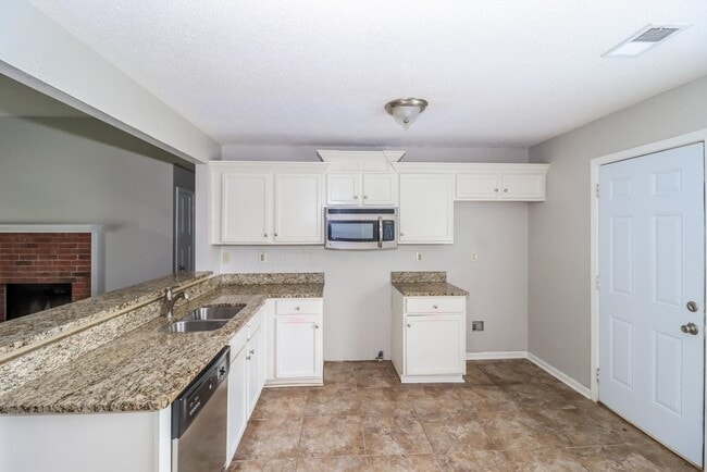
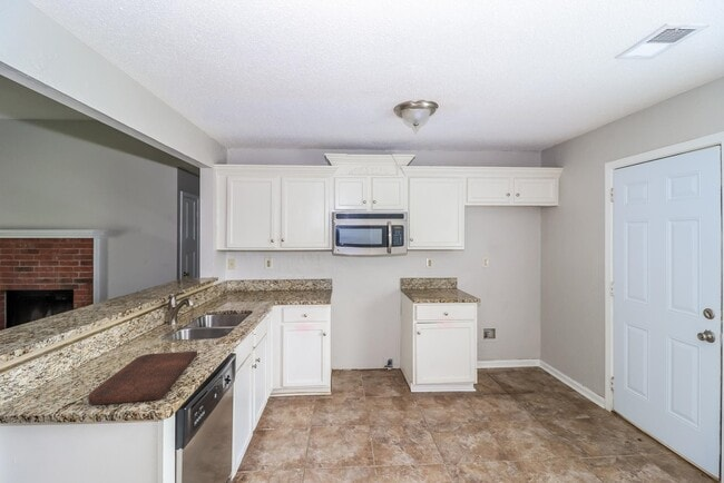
+ cutting board (149, 373)
